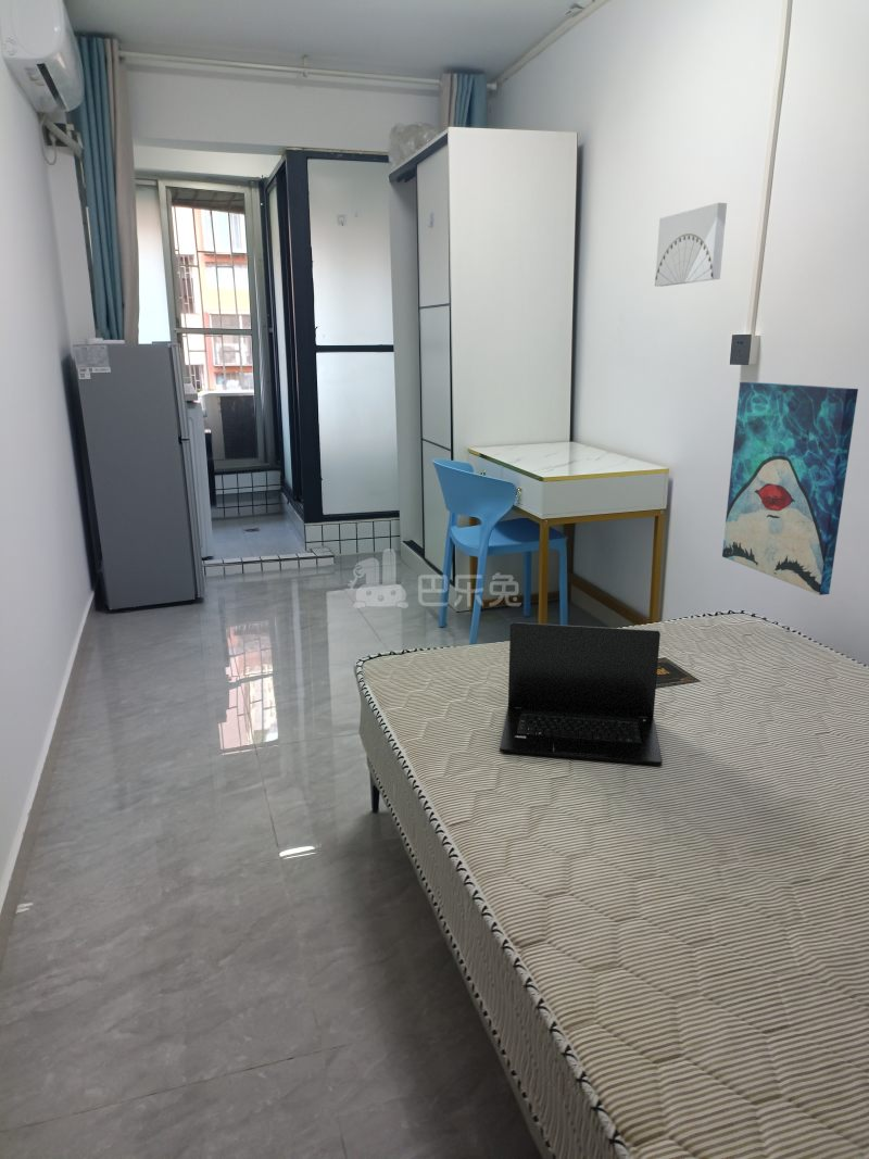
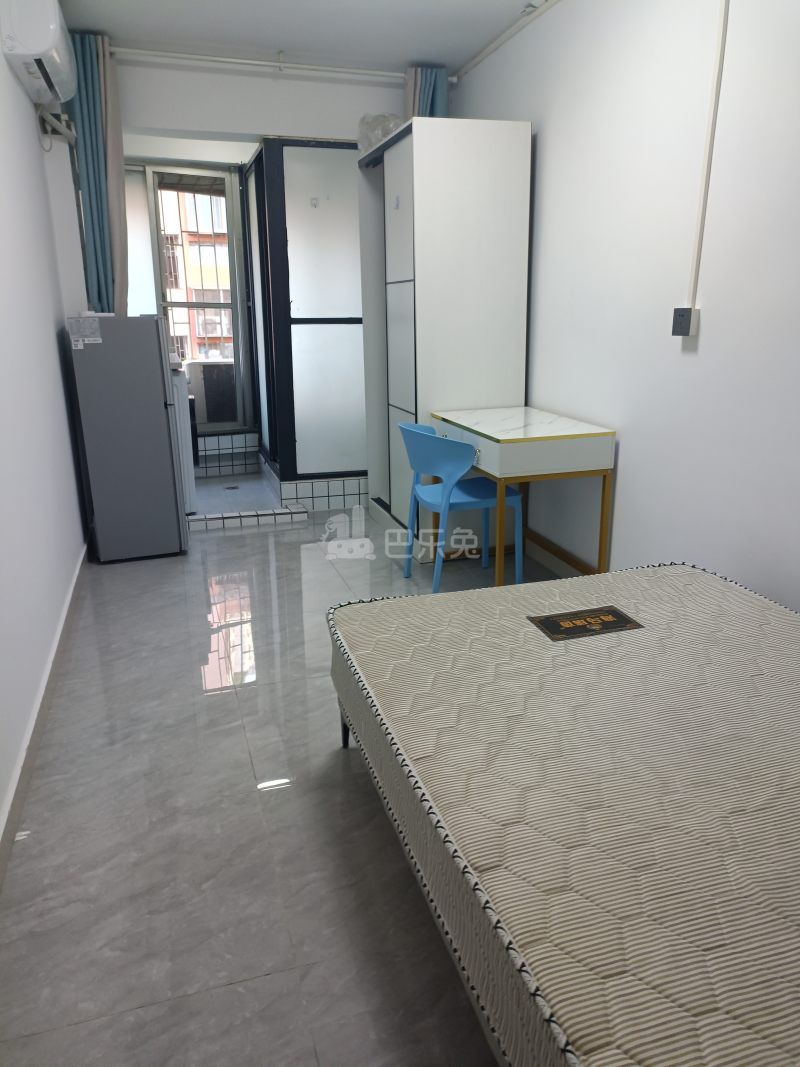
- wall art (781, 482)
- laptop (581, 690)
- wall art (688, 247)
